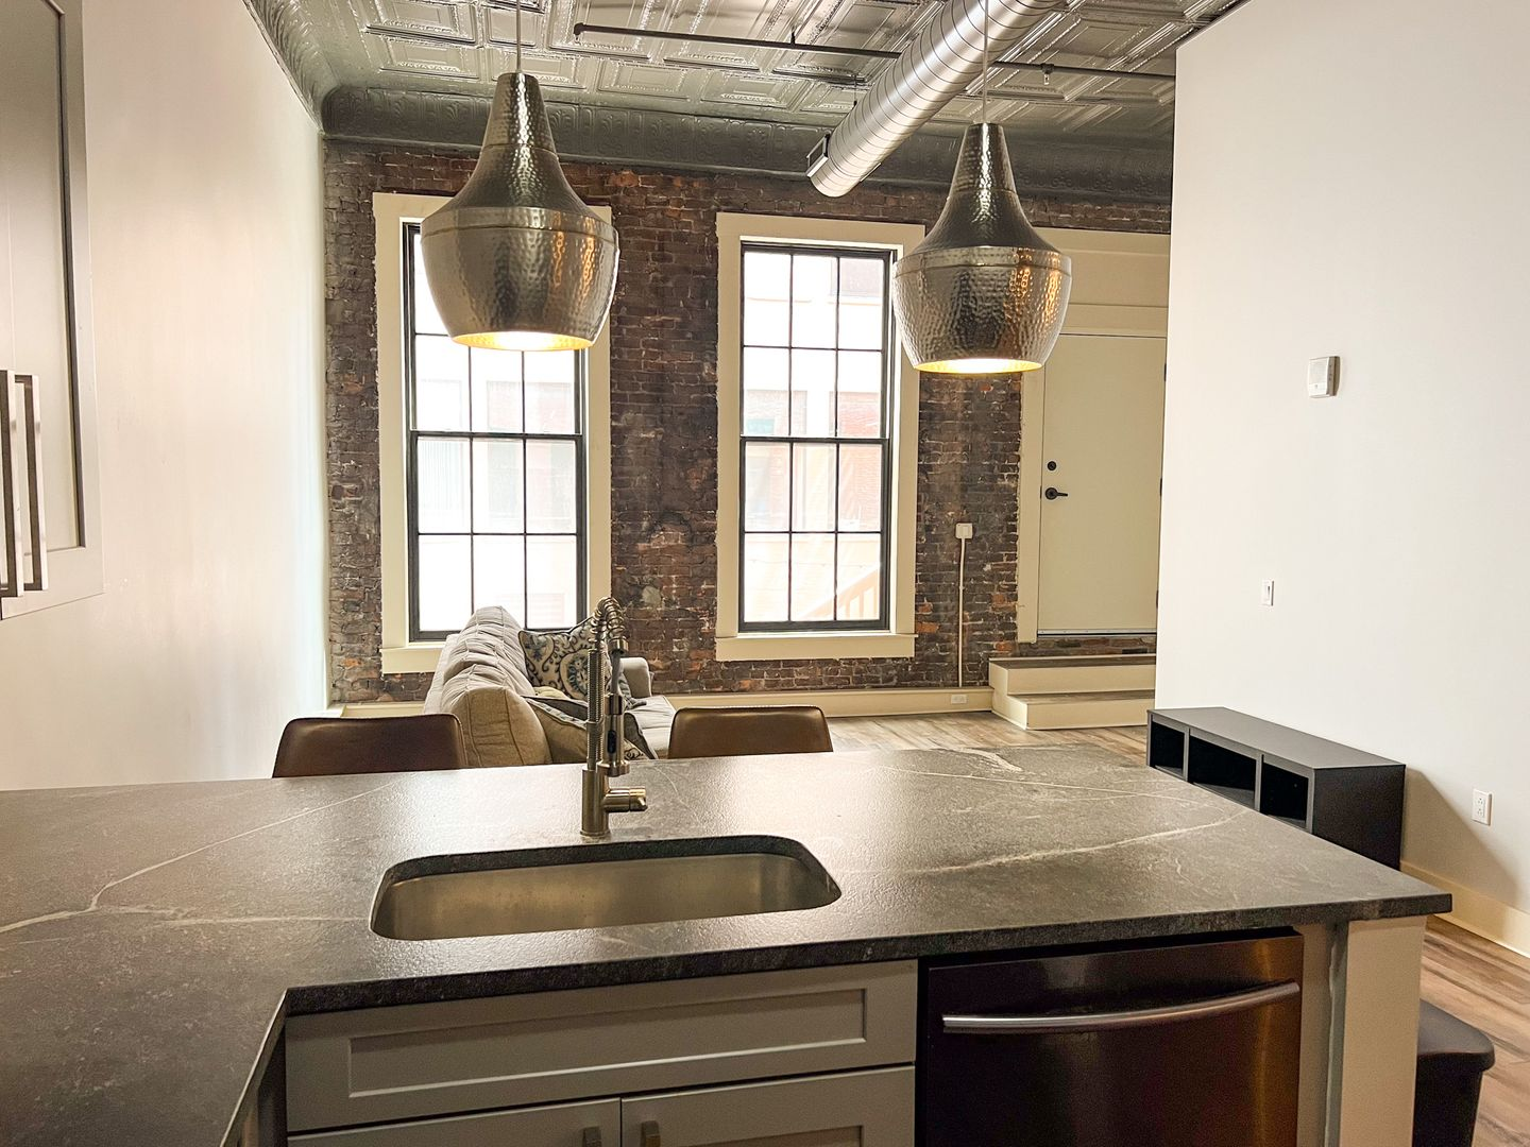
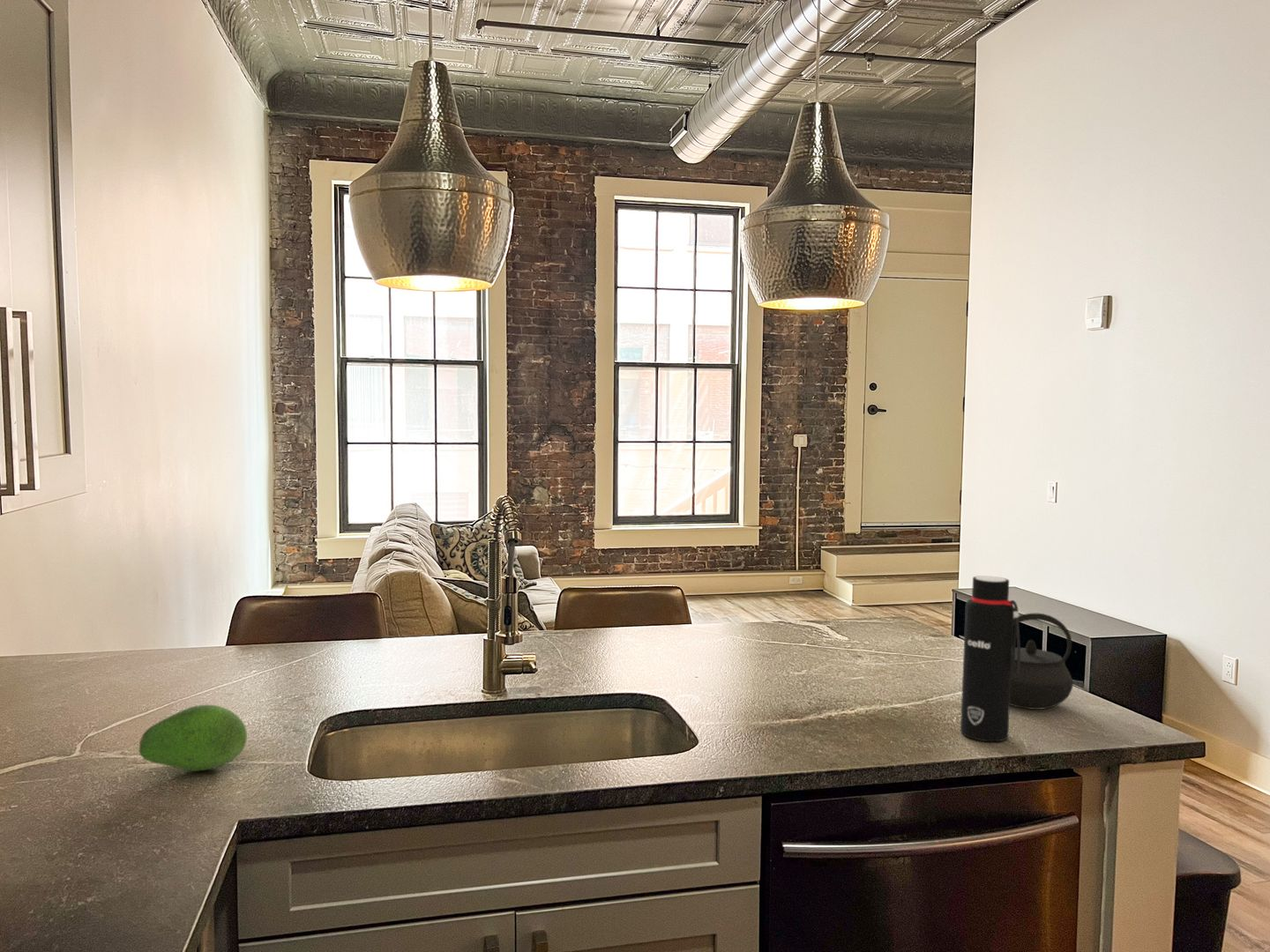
+ water bottle (991, 658)
+ kettle (1024, 658)
+ fruit (193, 738)
